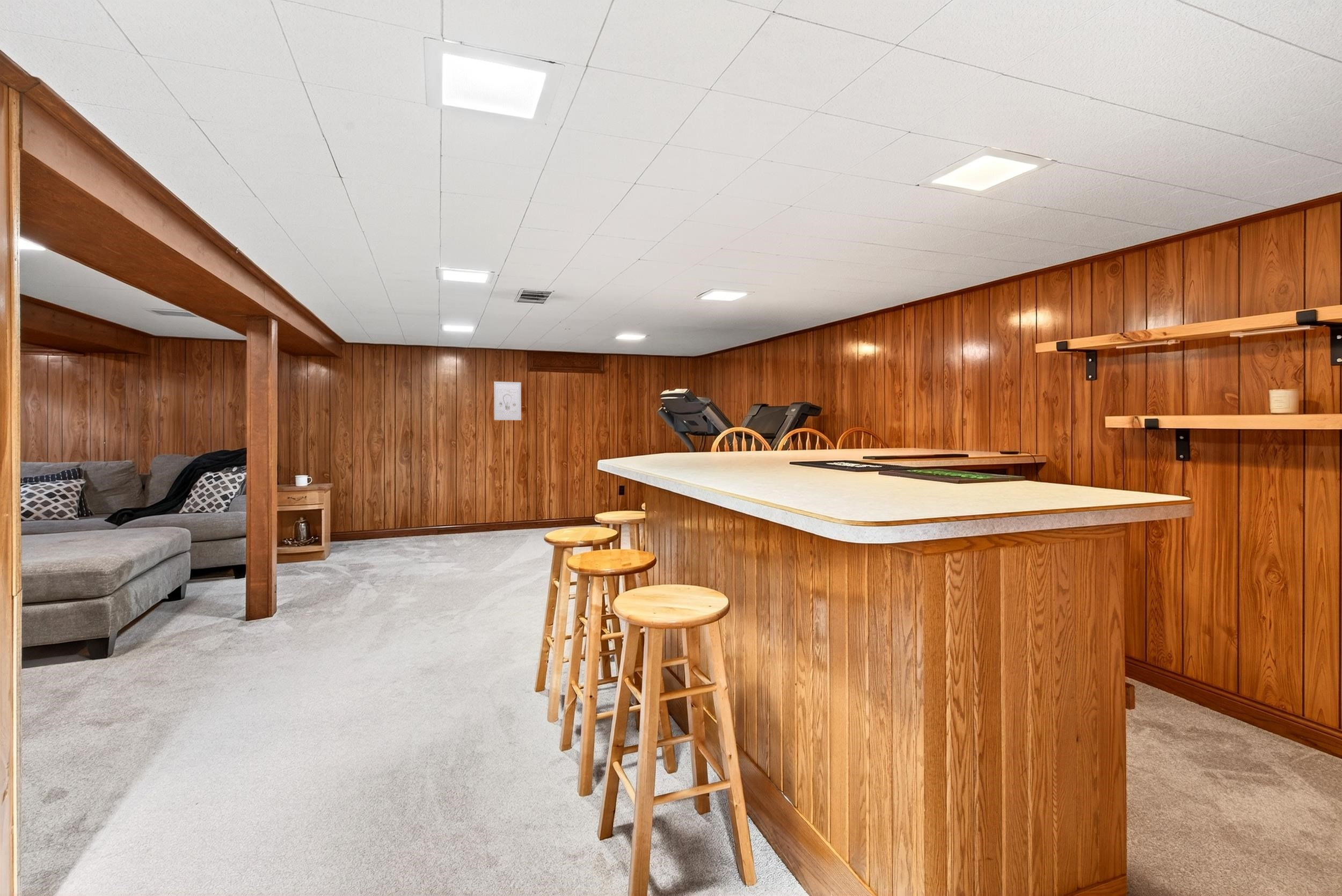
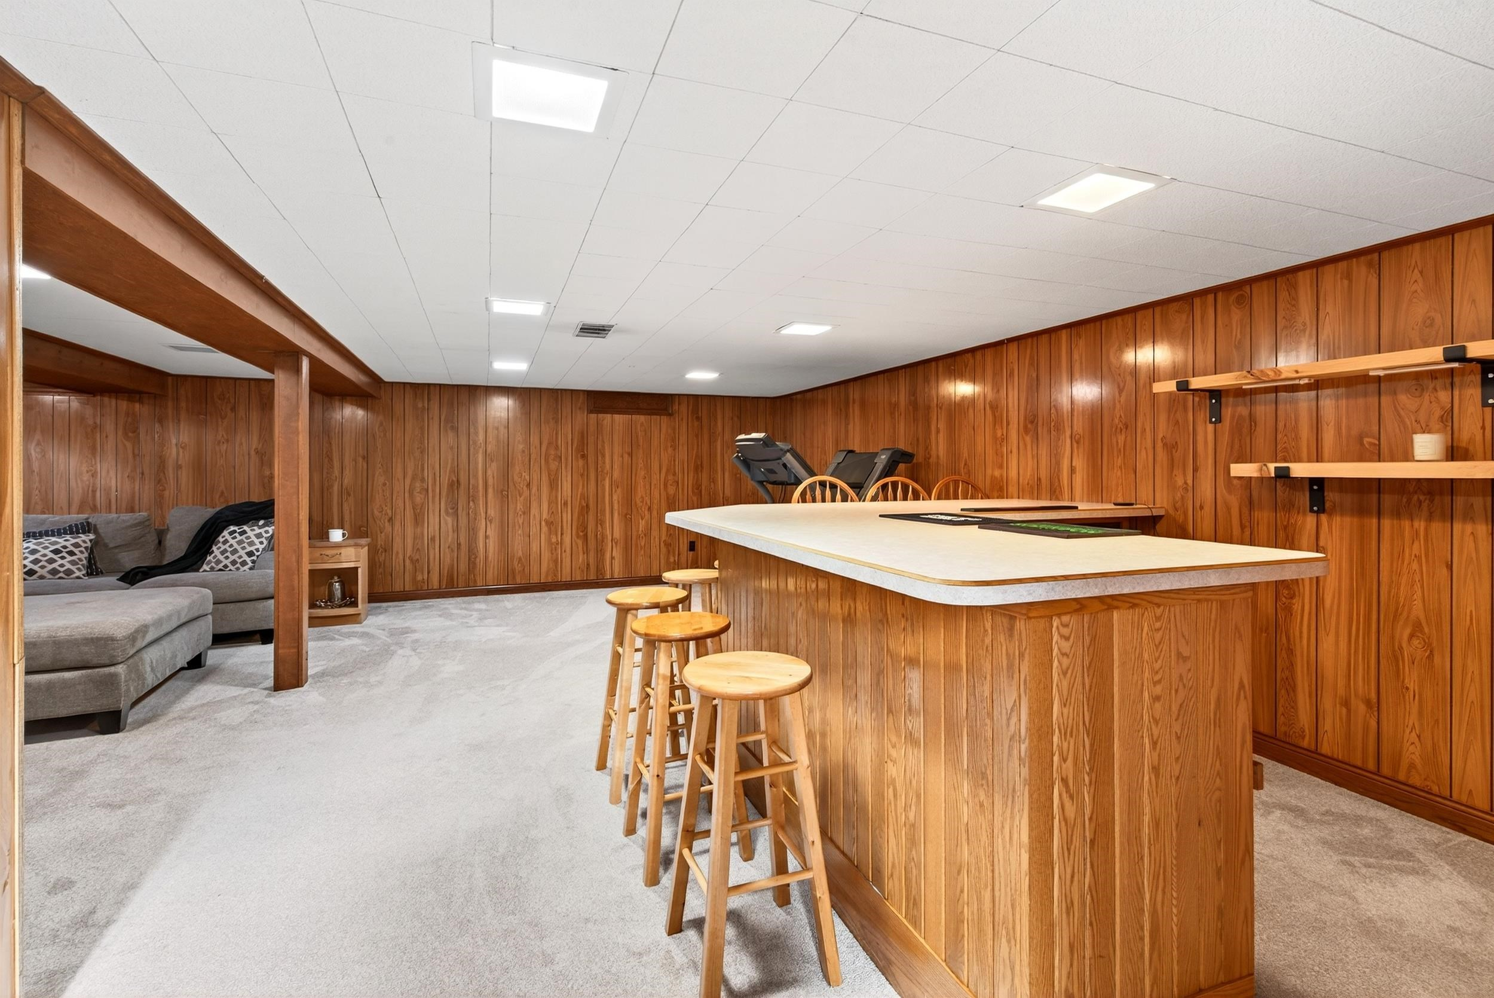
- wall art (507, 401)
